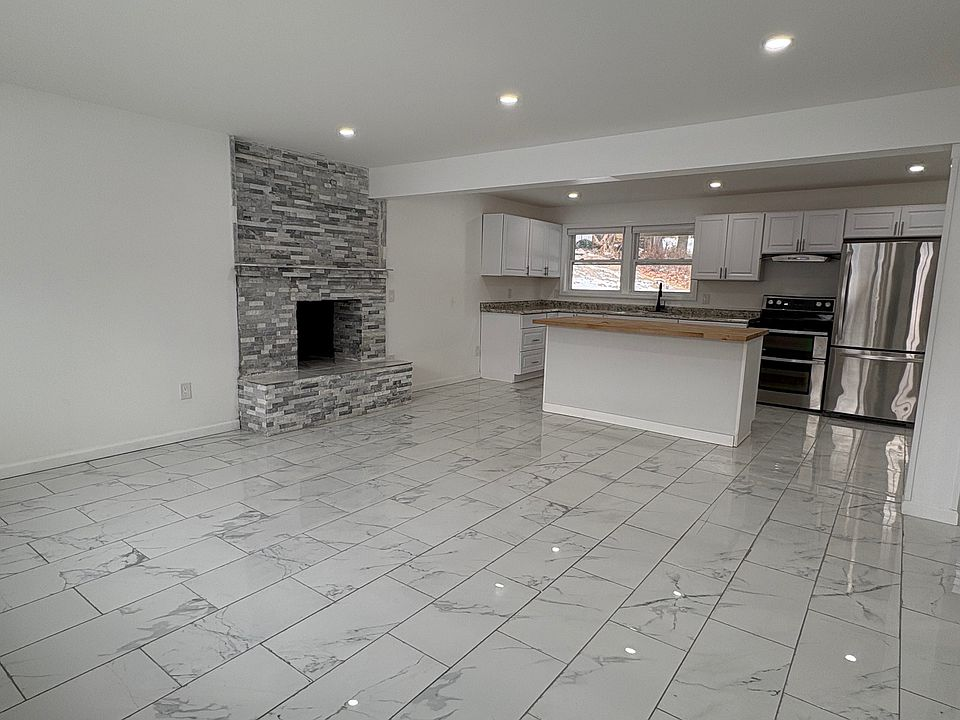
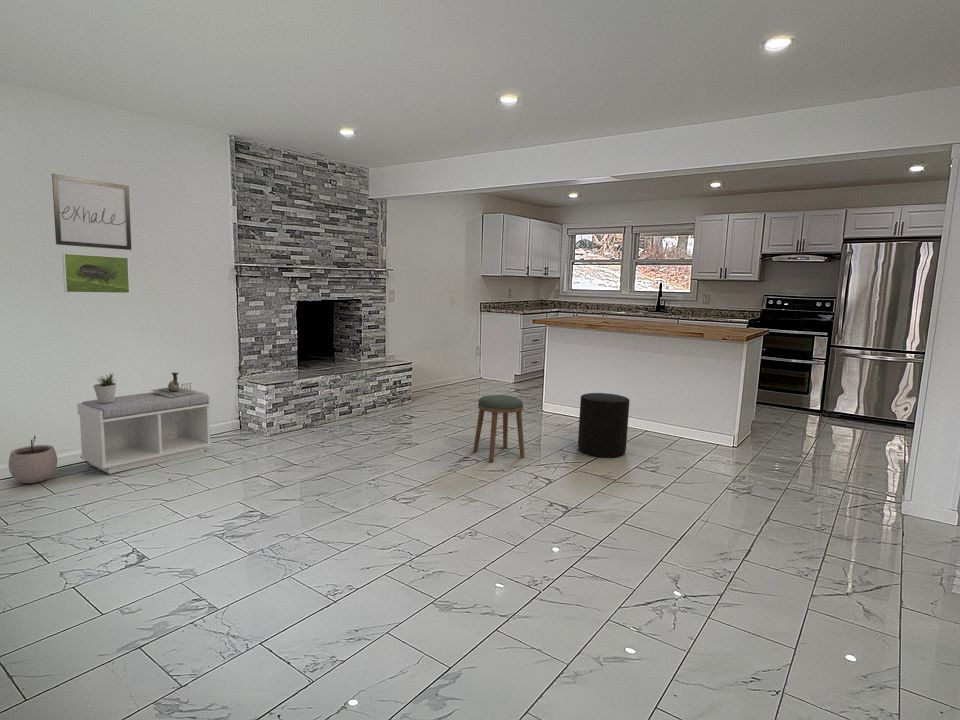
+ wall art (93, 214)
+ decorative vase (172, 383)
+ bench (148, 427)
+ plant pot (33, 458)
+ potted plant (106, 387)
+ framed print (97, 274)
+ stool (496, 425)
+ stool (603, 423)
